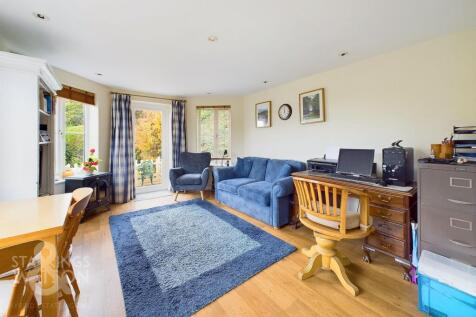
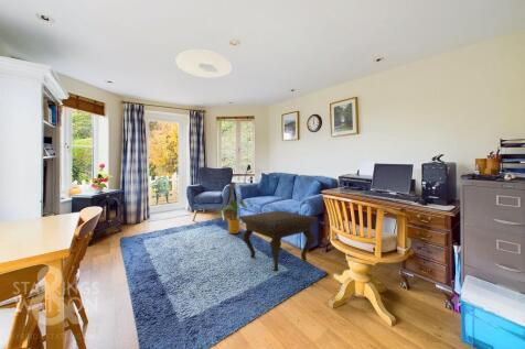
+ house plant (234, 215)
+ ceiling light (204, 63)
+ side table (277, 238)
